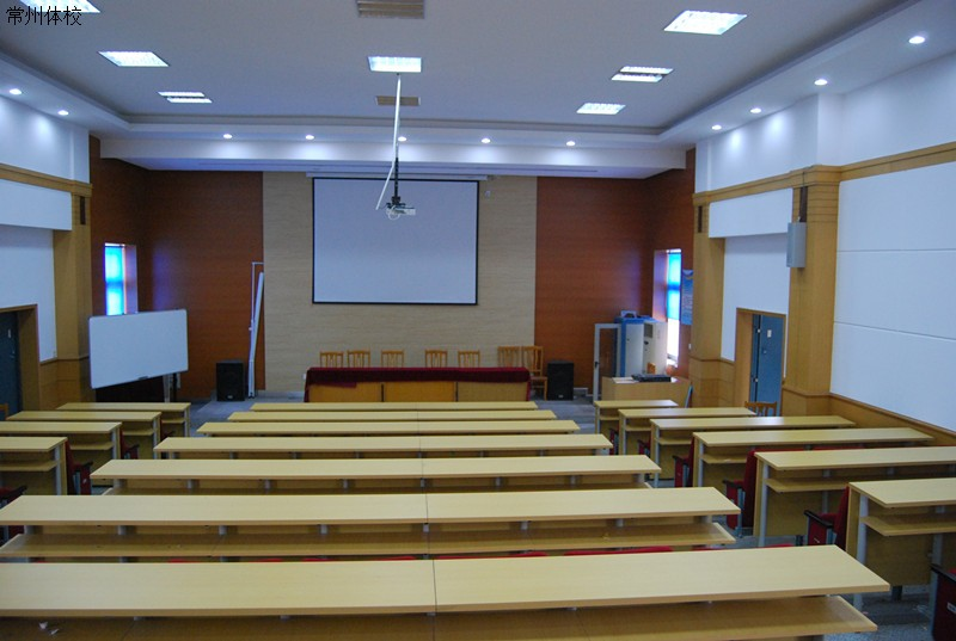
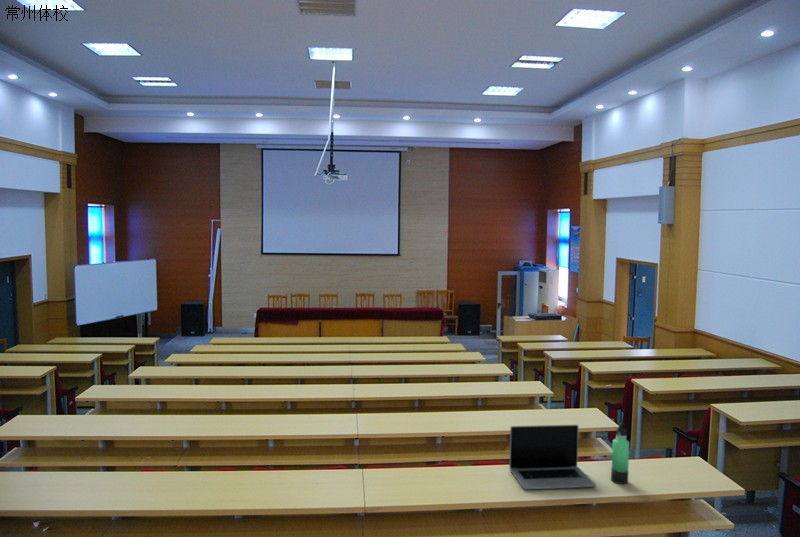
+ laptop (552, 456)
+ thermos bottle (620, 452)
